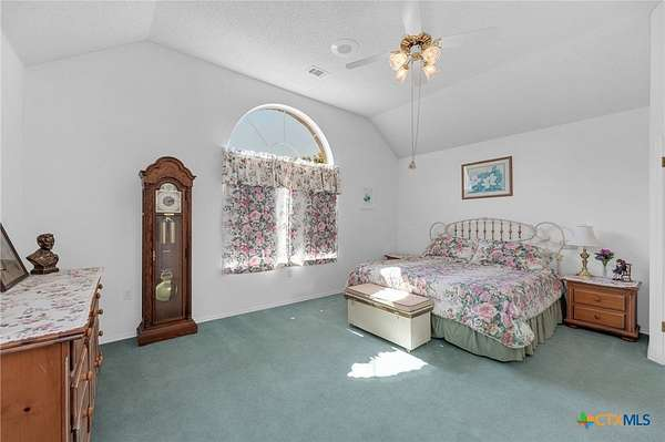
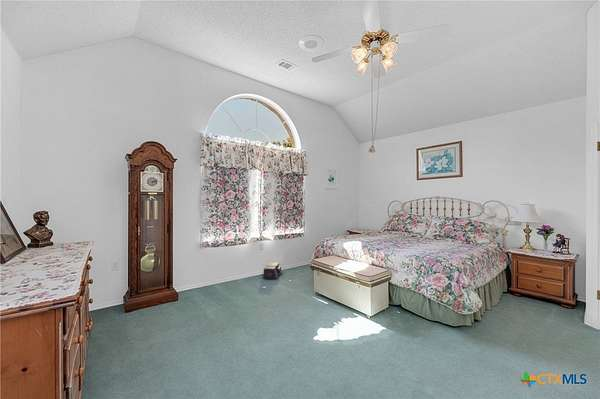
+ air purifier (271, 270)
